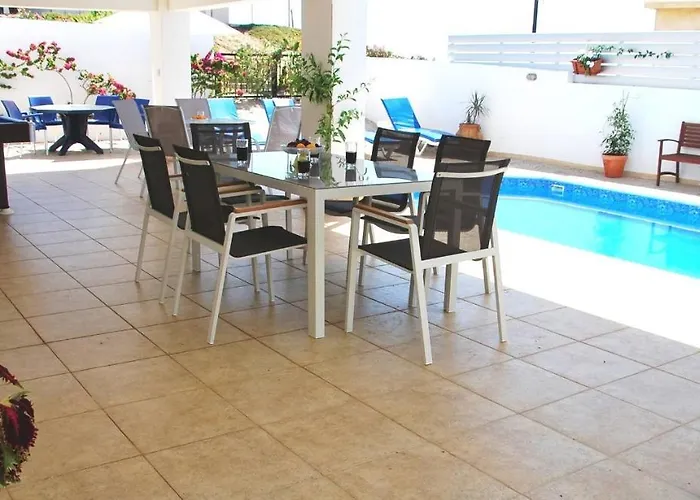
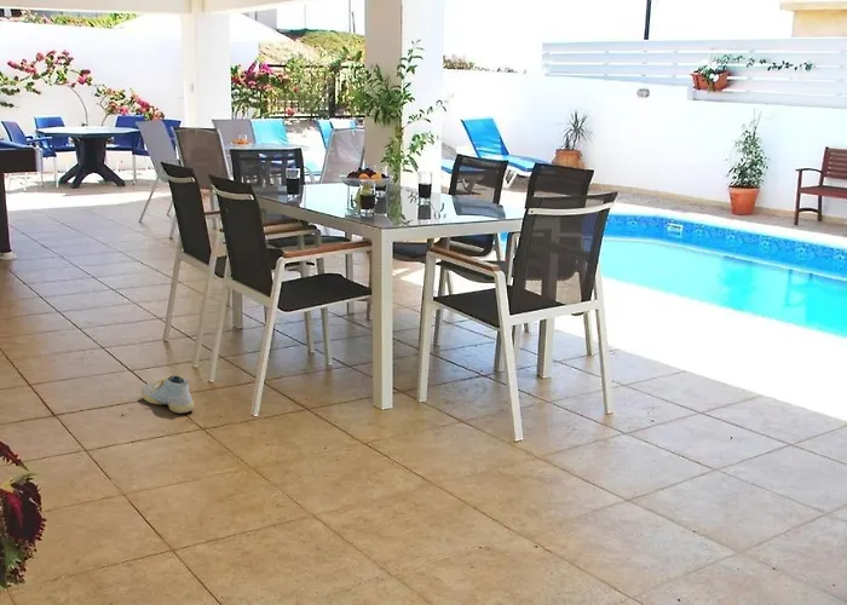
+ shoe (167, 388)
